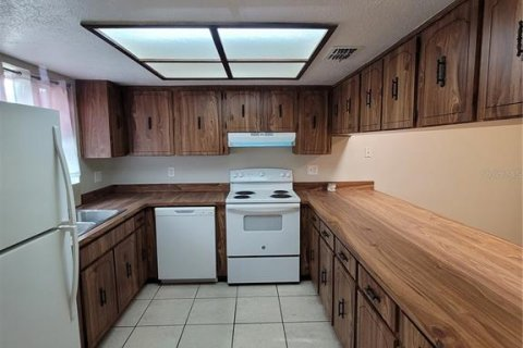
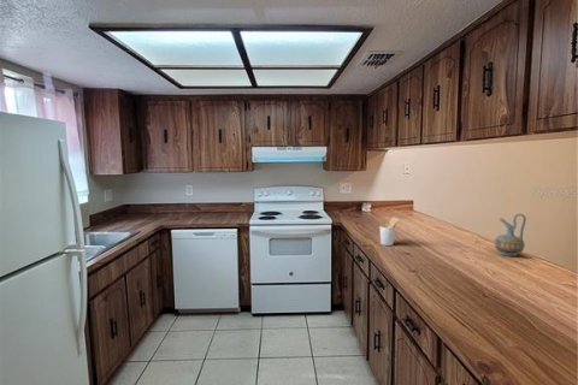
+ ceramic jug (509, 233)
+ utensil holder (389, 230)
